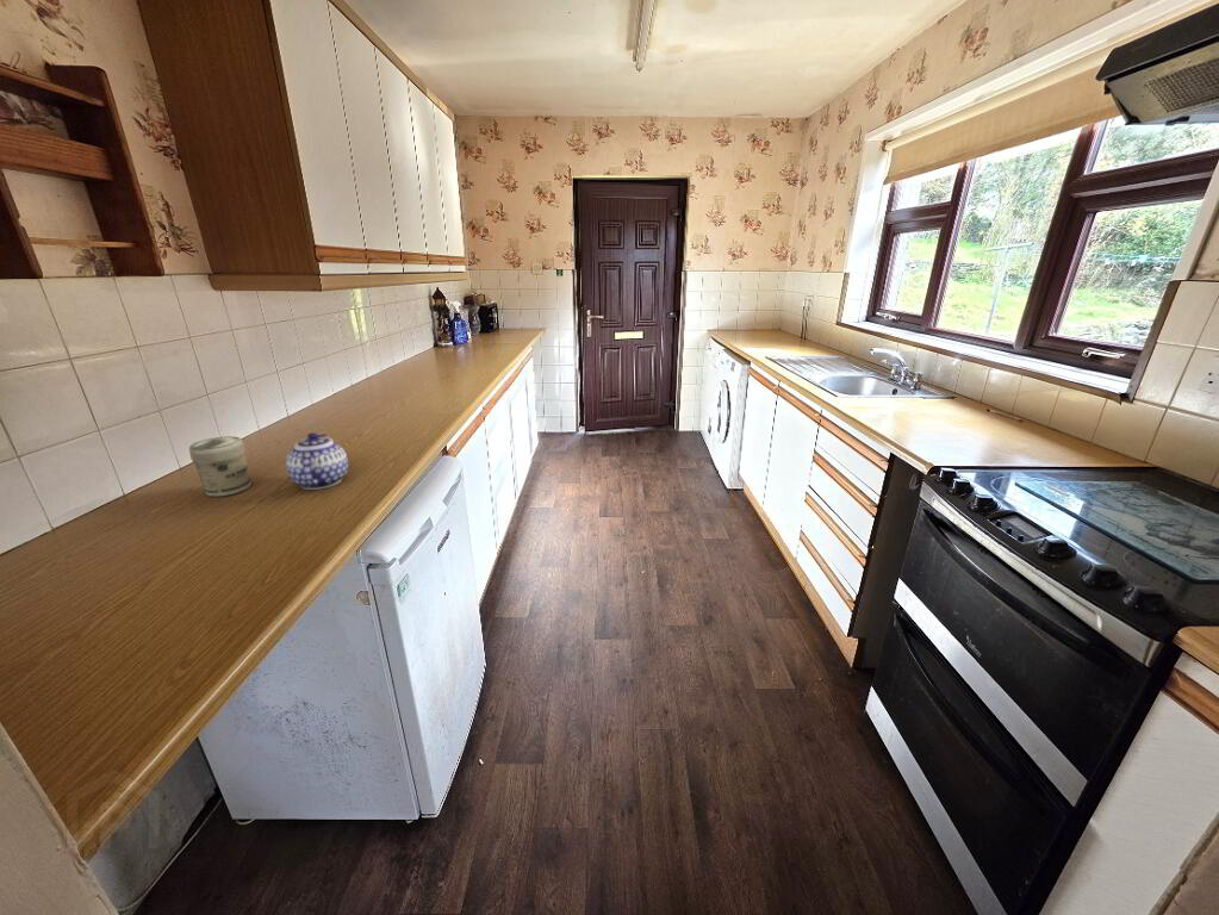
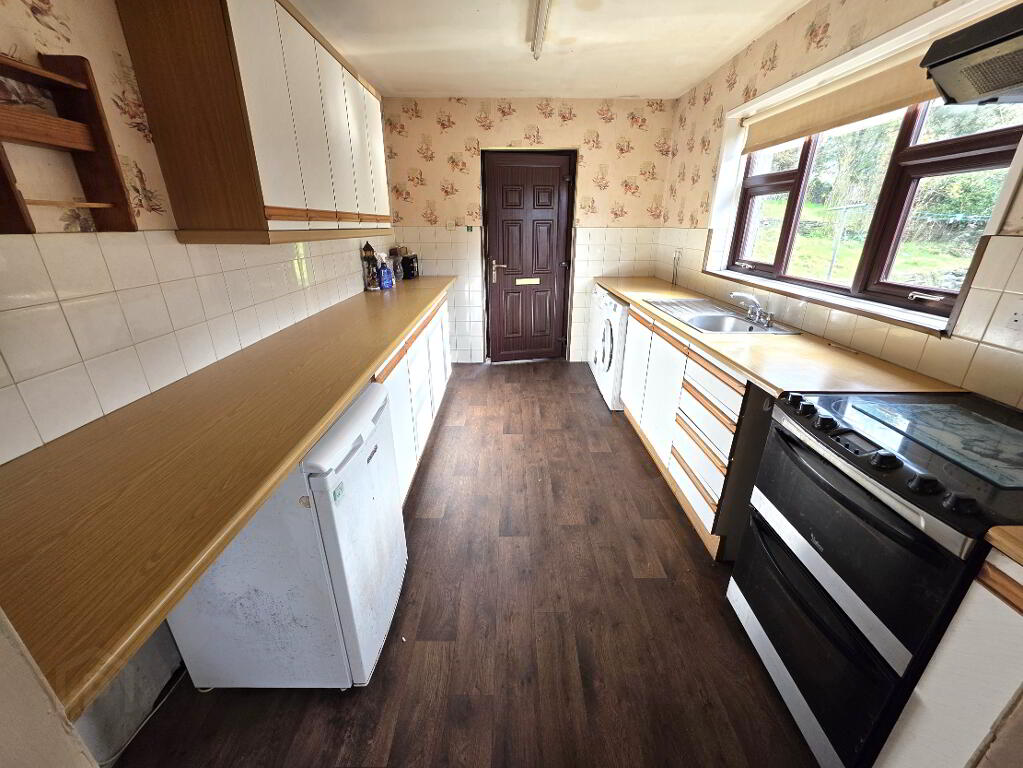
- jar (222, 466)
- teapot (316, 458)
